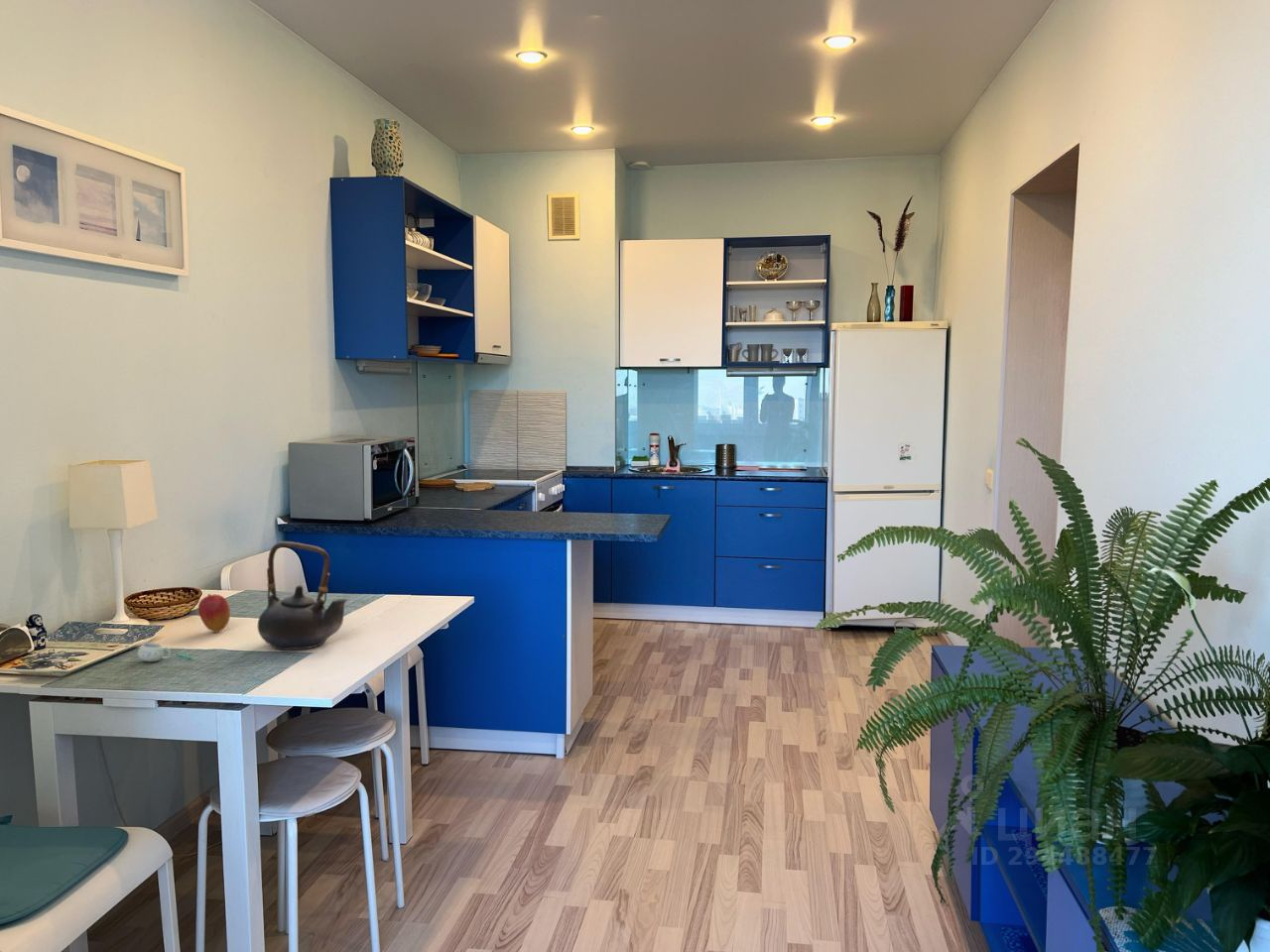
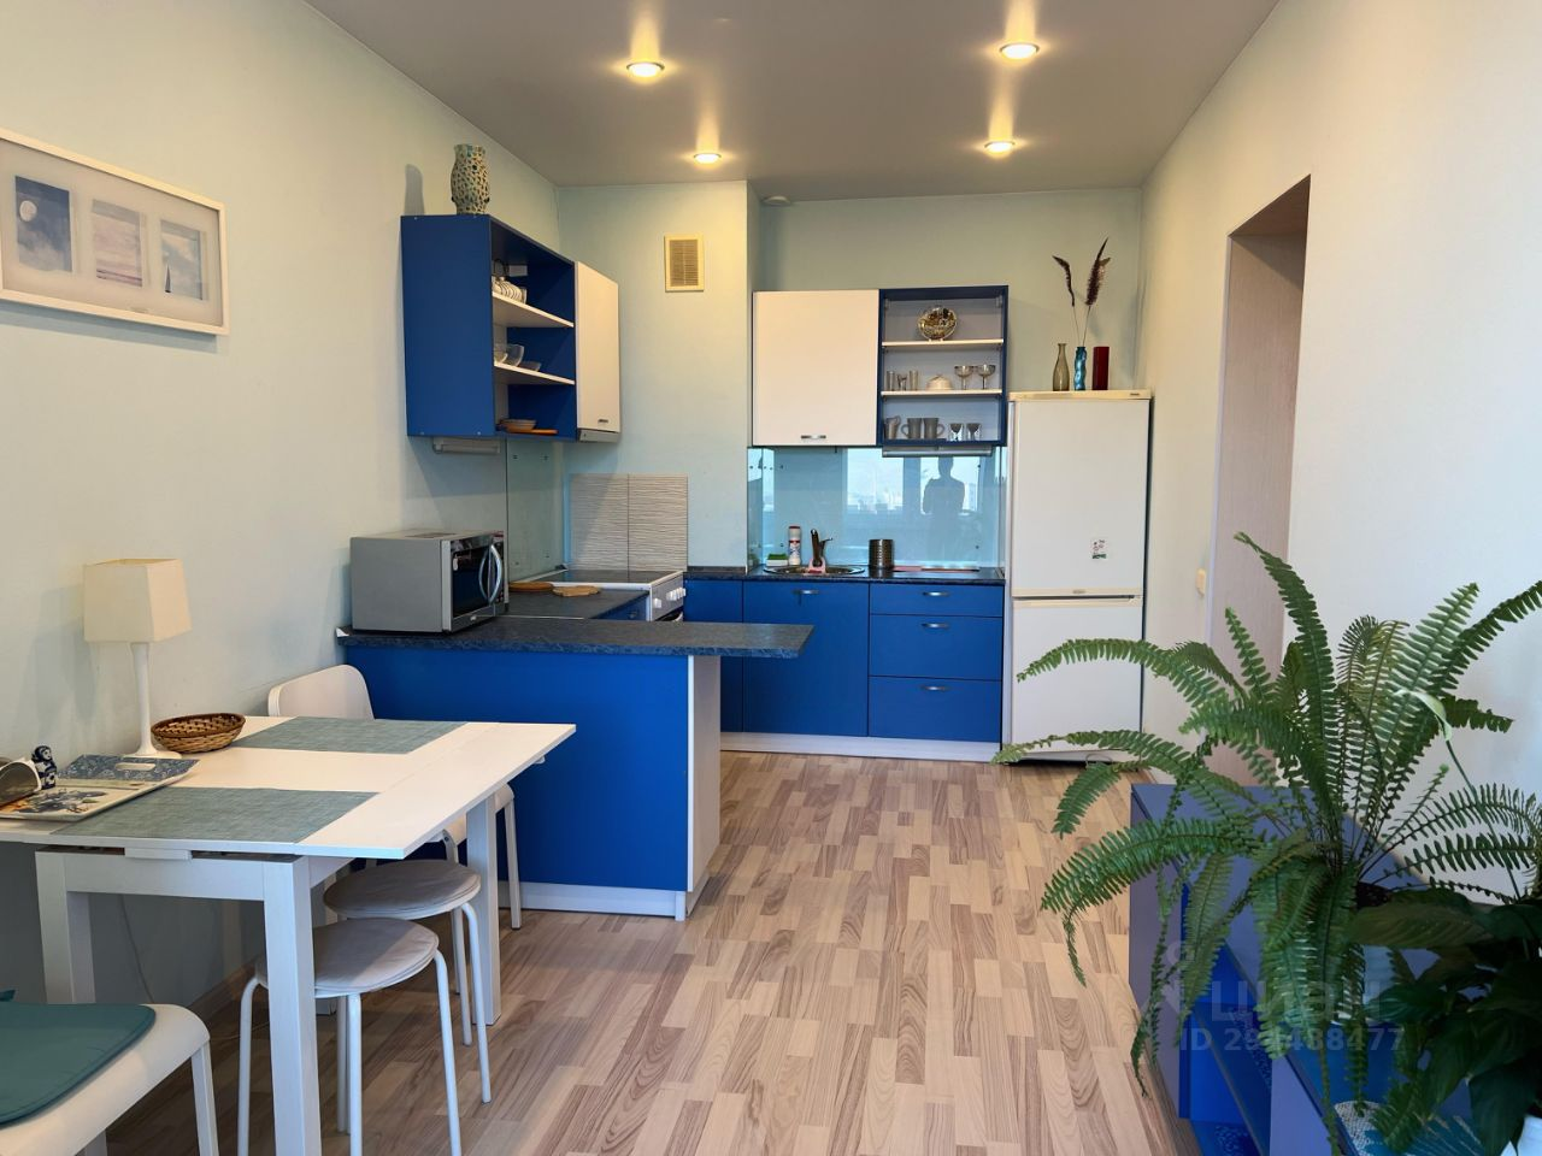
- fruit (213, 613)
- teapot (302, 592)
- mug (168, 651)
